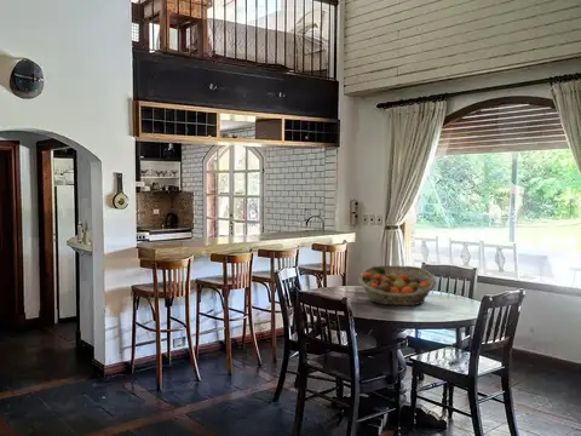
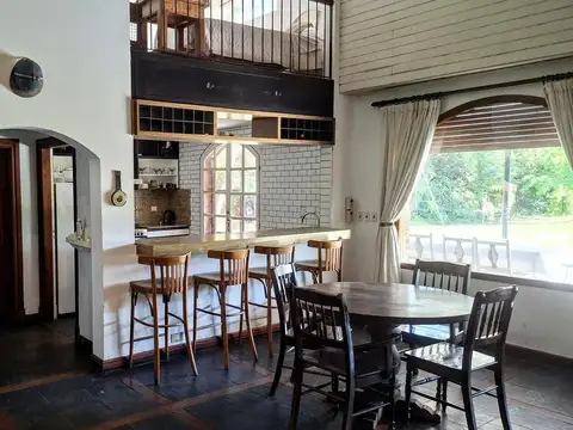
- fruit basket (396, 285)
